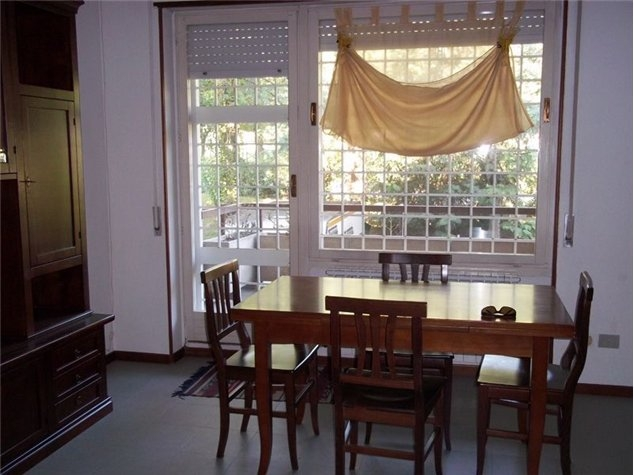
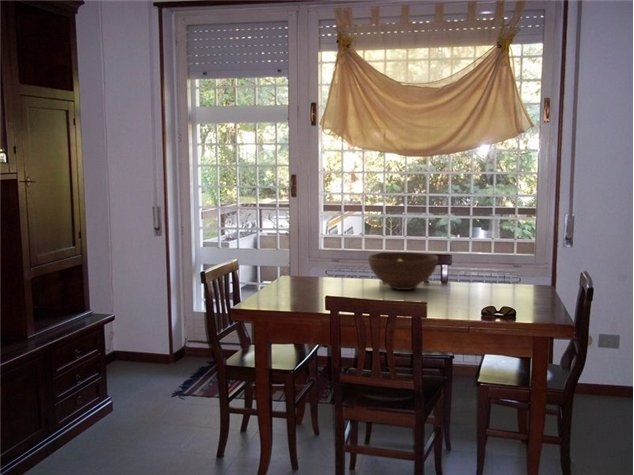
+ fruit bowl (402, 272)
